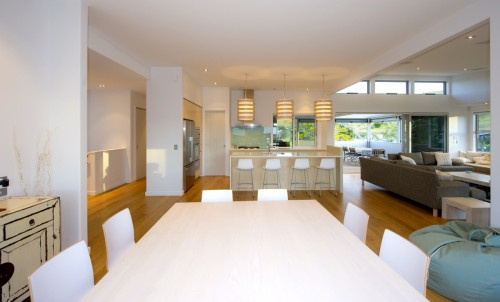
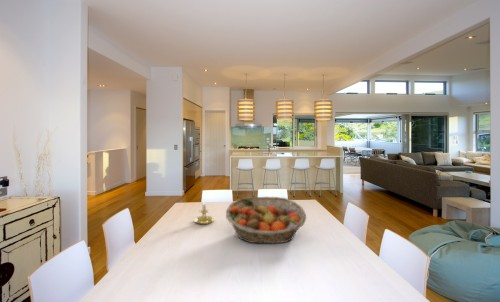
+ fruit basket (265, 218)
+ candle holder (204, 210)
